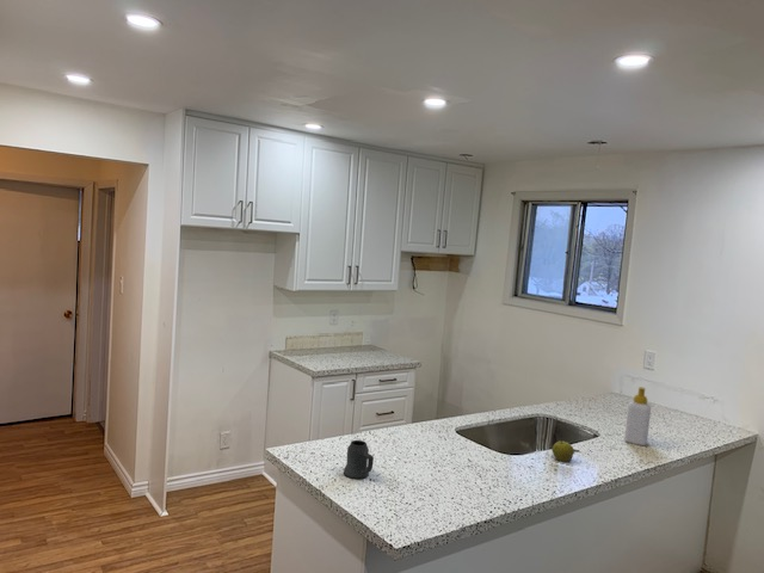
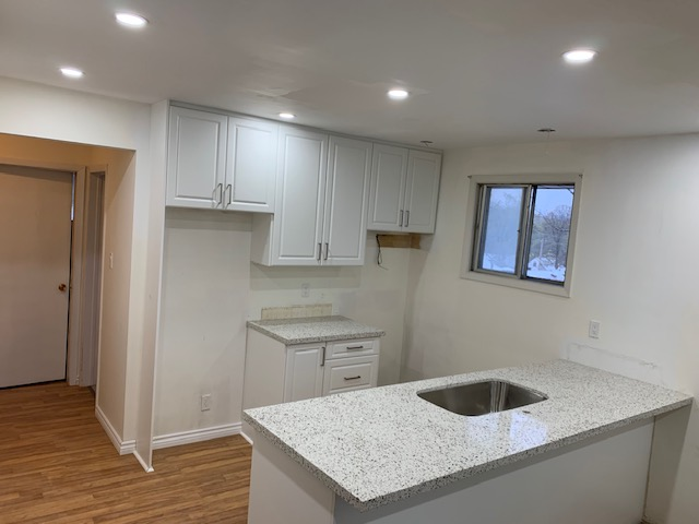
- apple (562, 450)
- soap bottle (639, 414)
- mug (359, 458)
